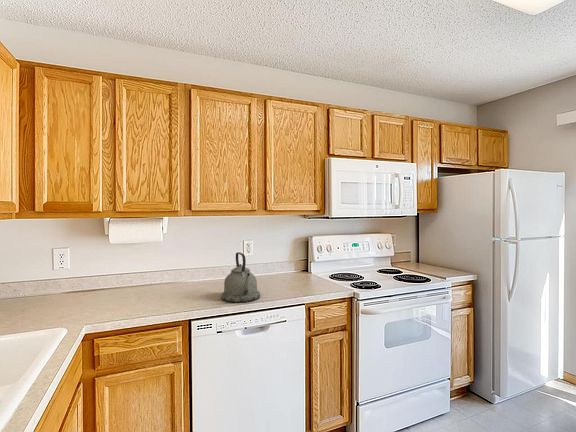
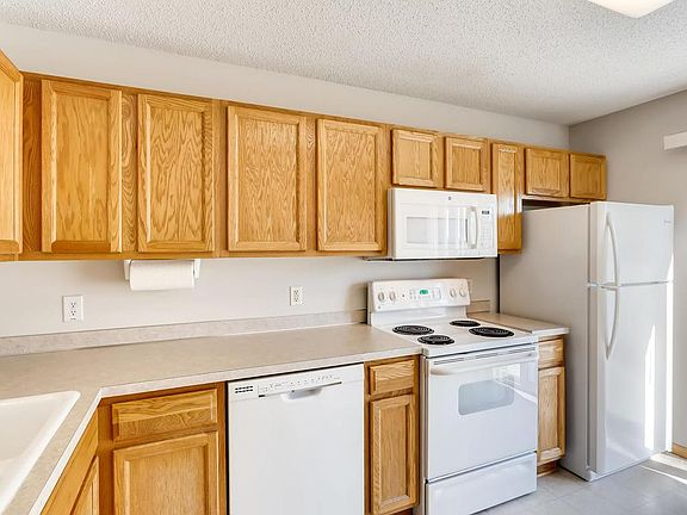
- kettle (242, 275)
